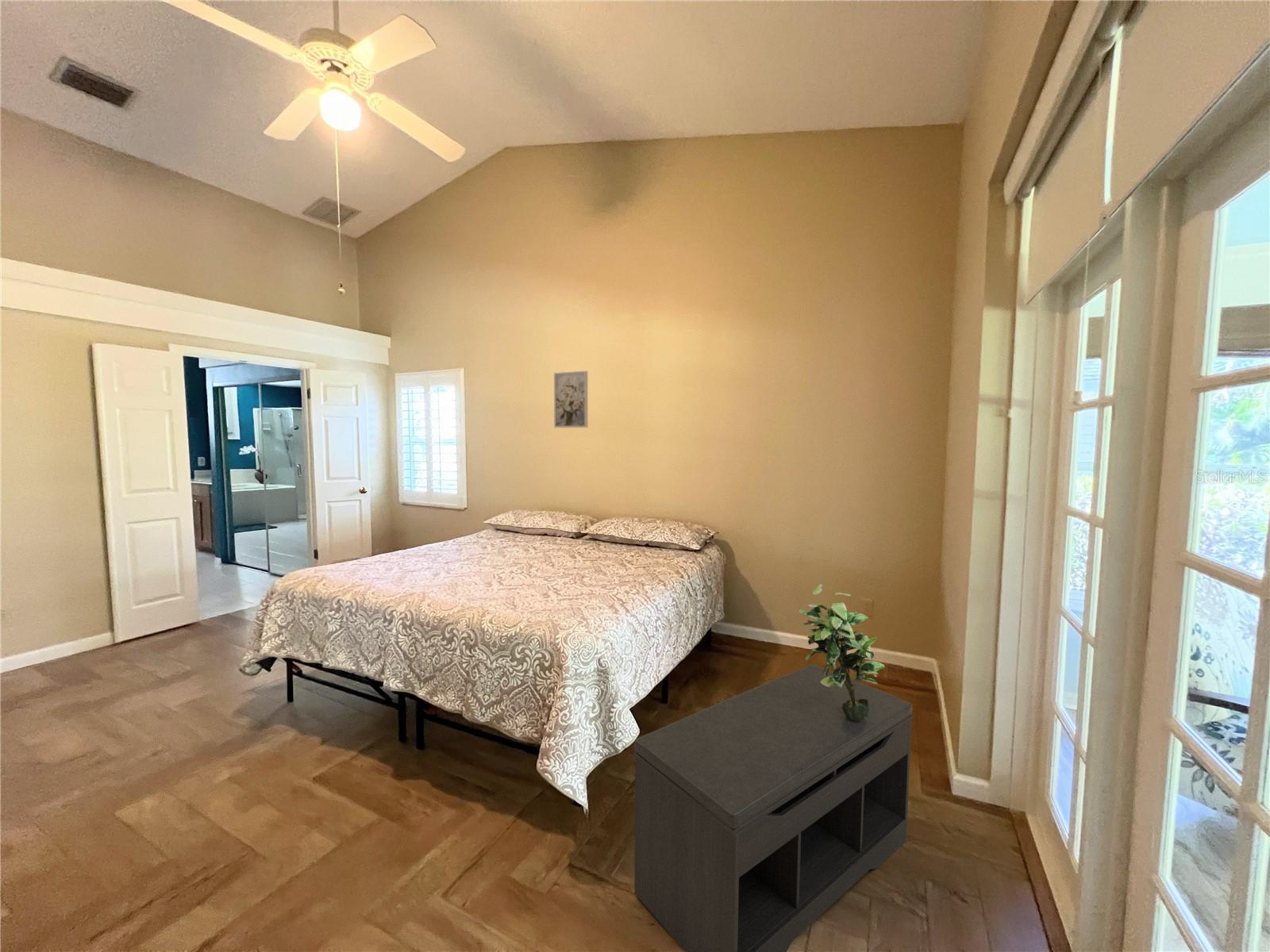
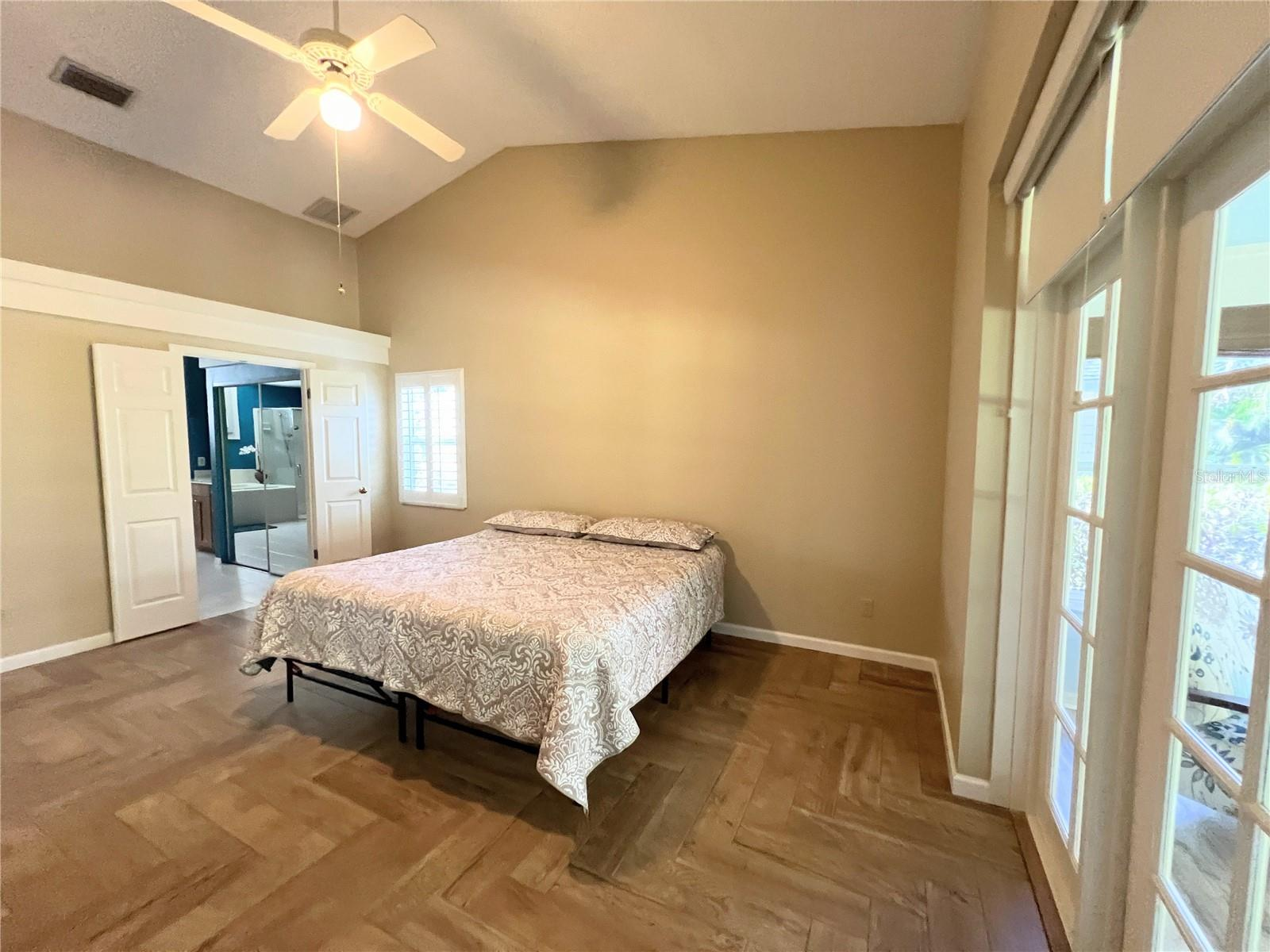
- wall art (570, 400)
- bench (780, 793)
- potted plant (838, 654)
